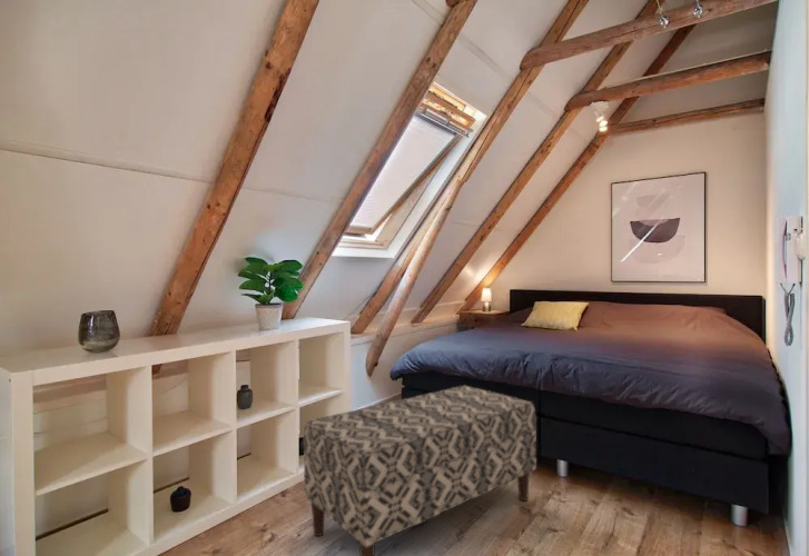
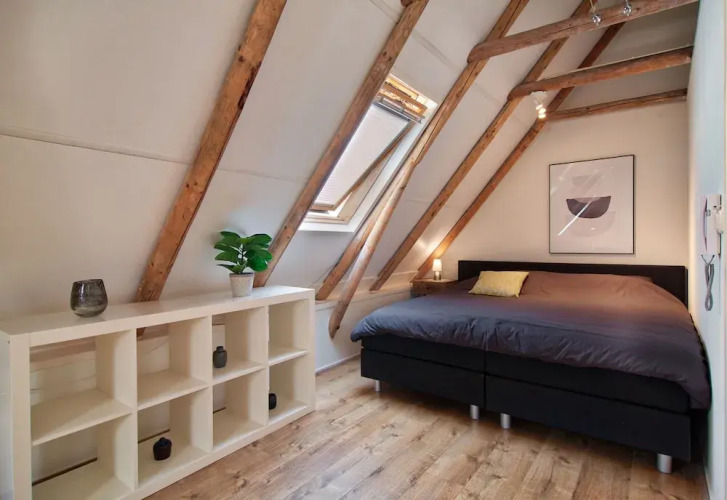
- bench (426, 463)
